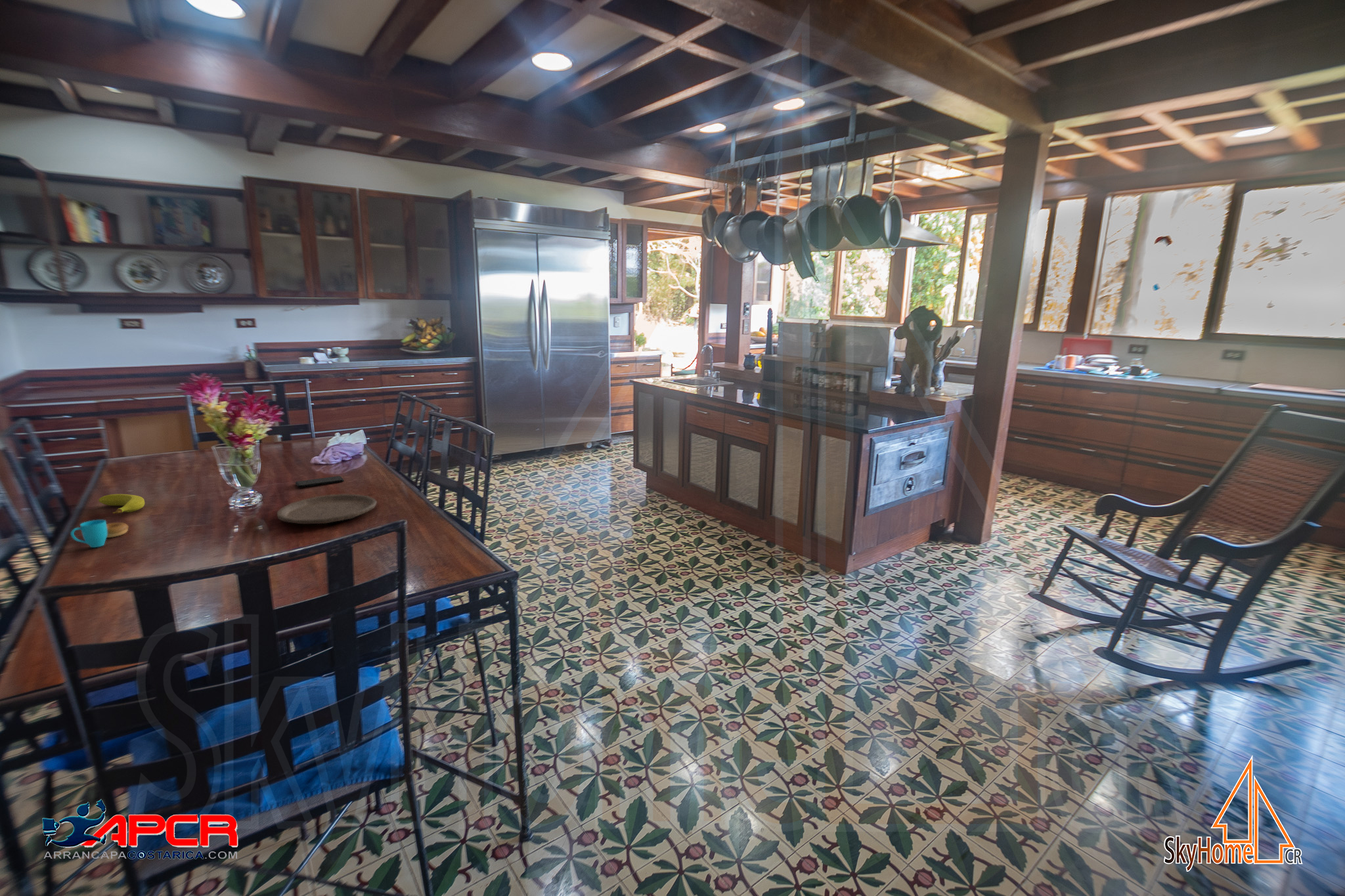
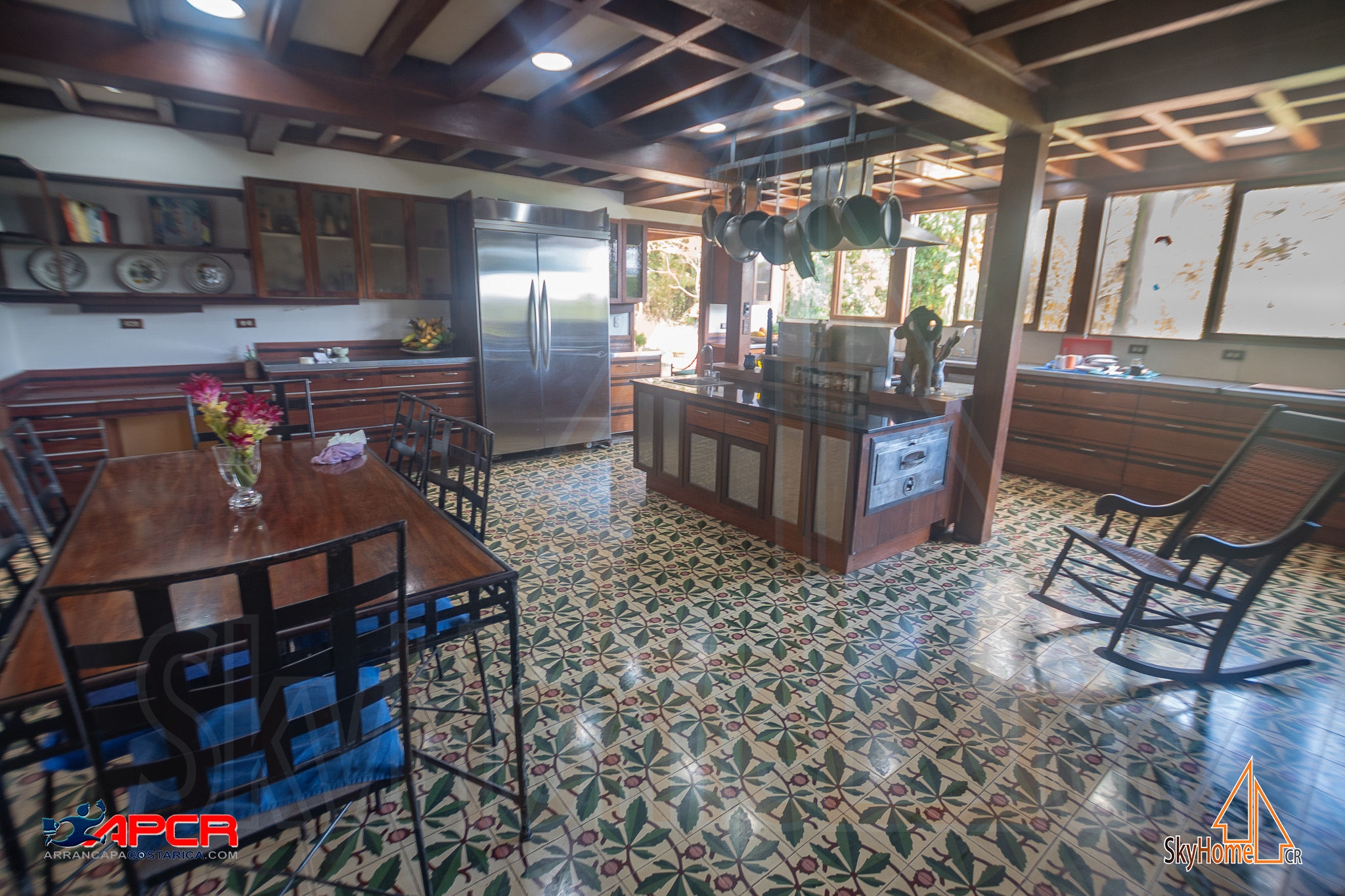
- plate (328, 509)
- smartphone (320, 481)
- fruit (117, 504)
- cup (99, 529)
